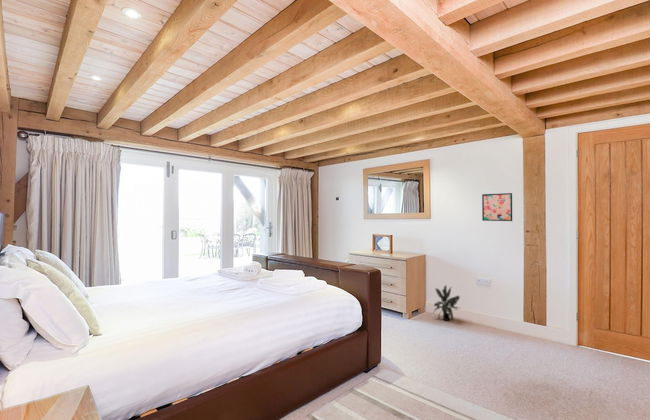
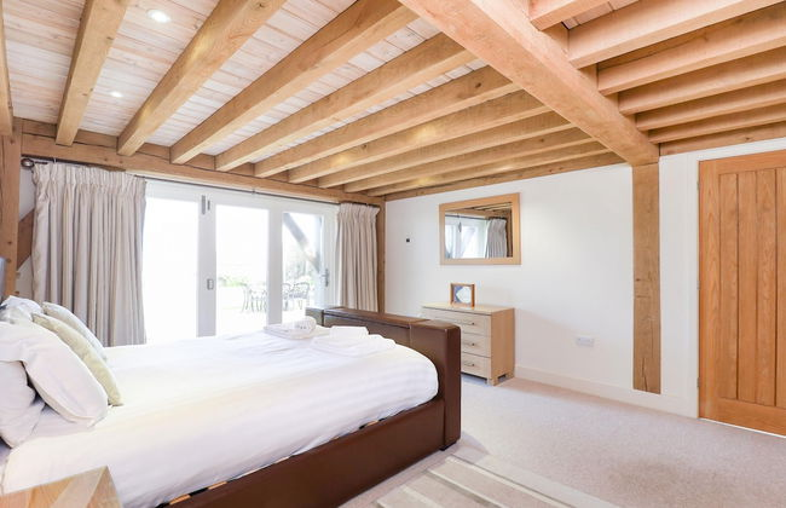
- potted plant (445, 303)
- wall art (496, 207)
